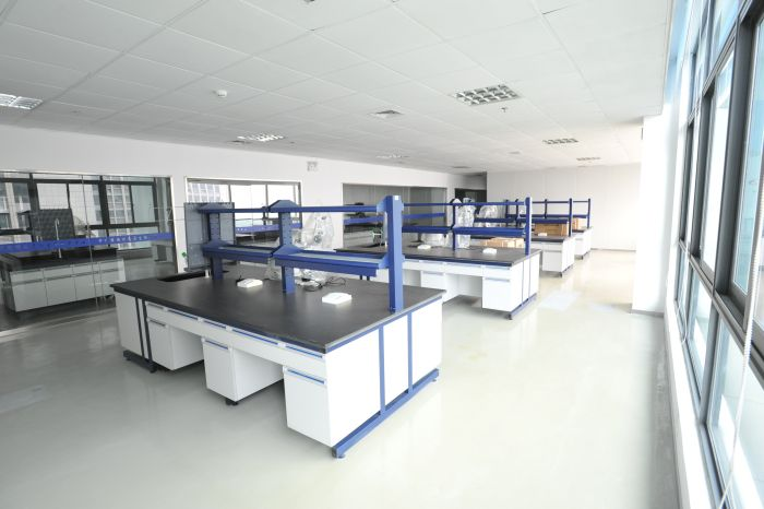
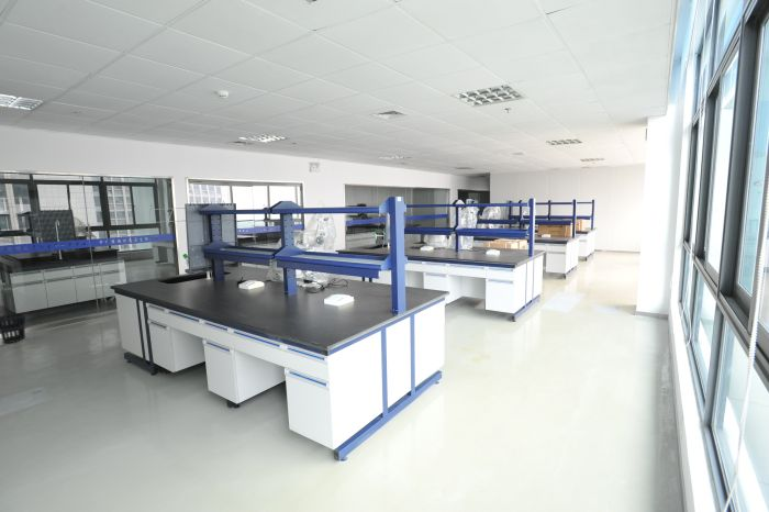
+ wastebasket (12, 327)
